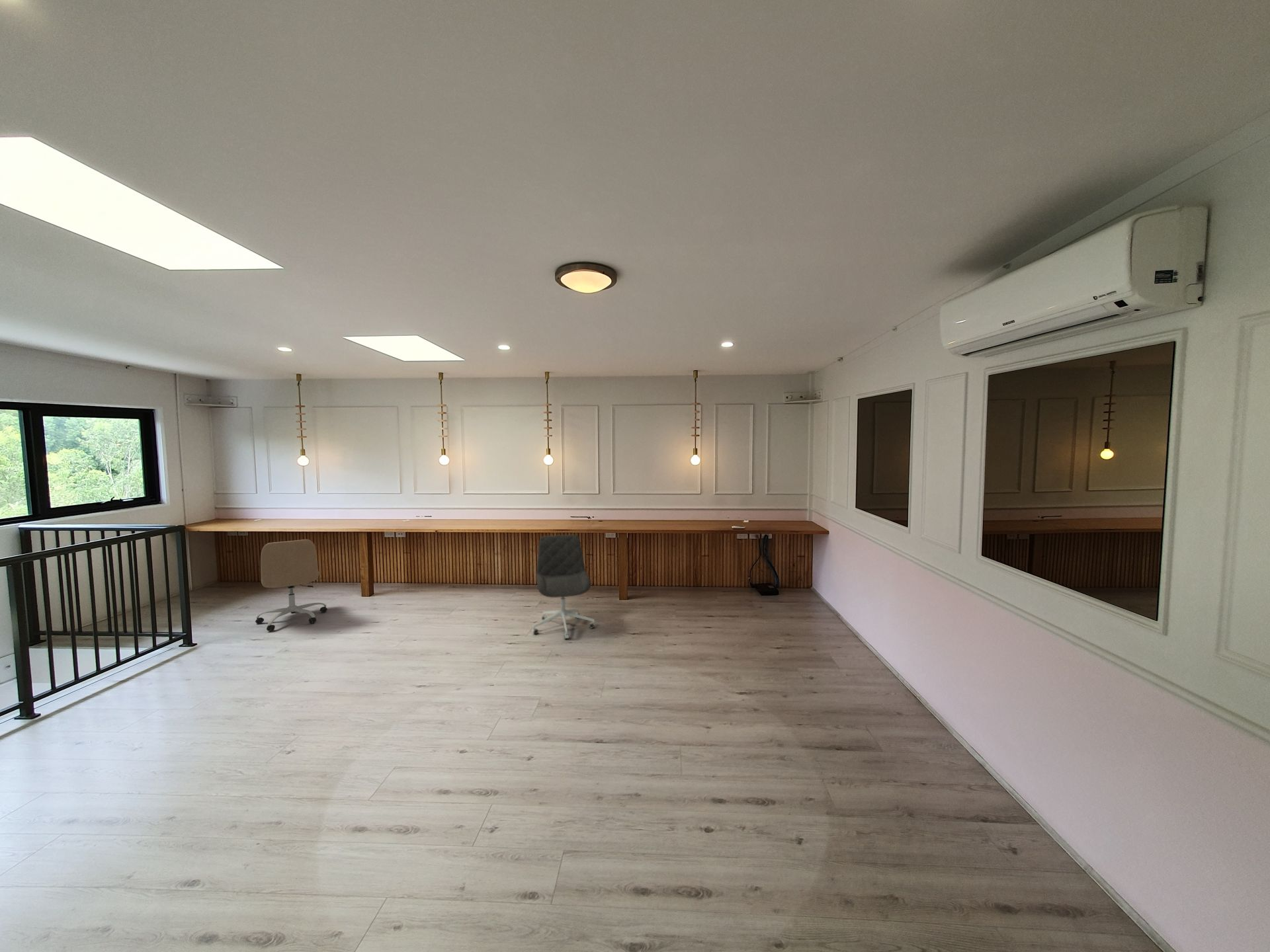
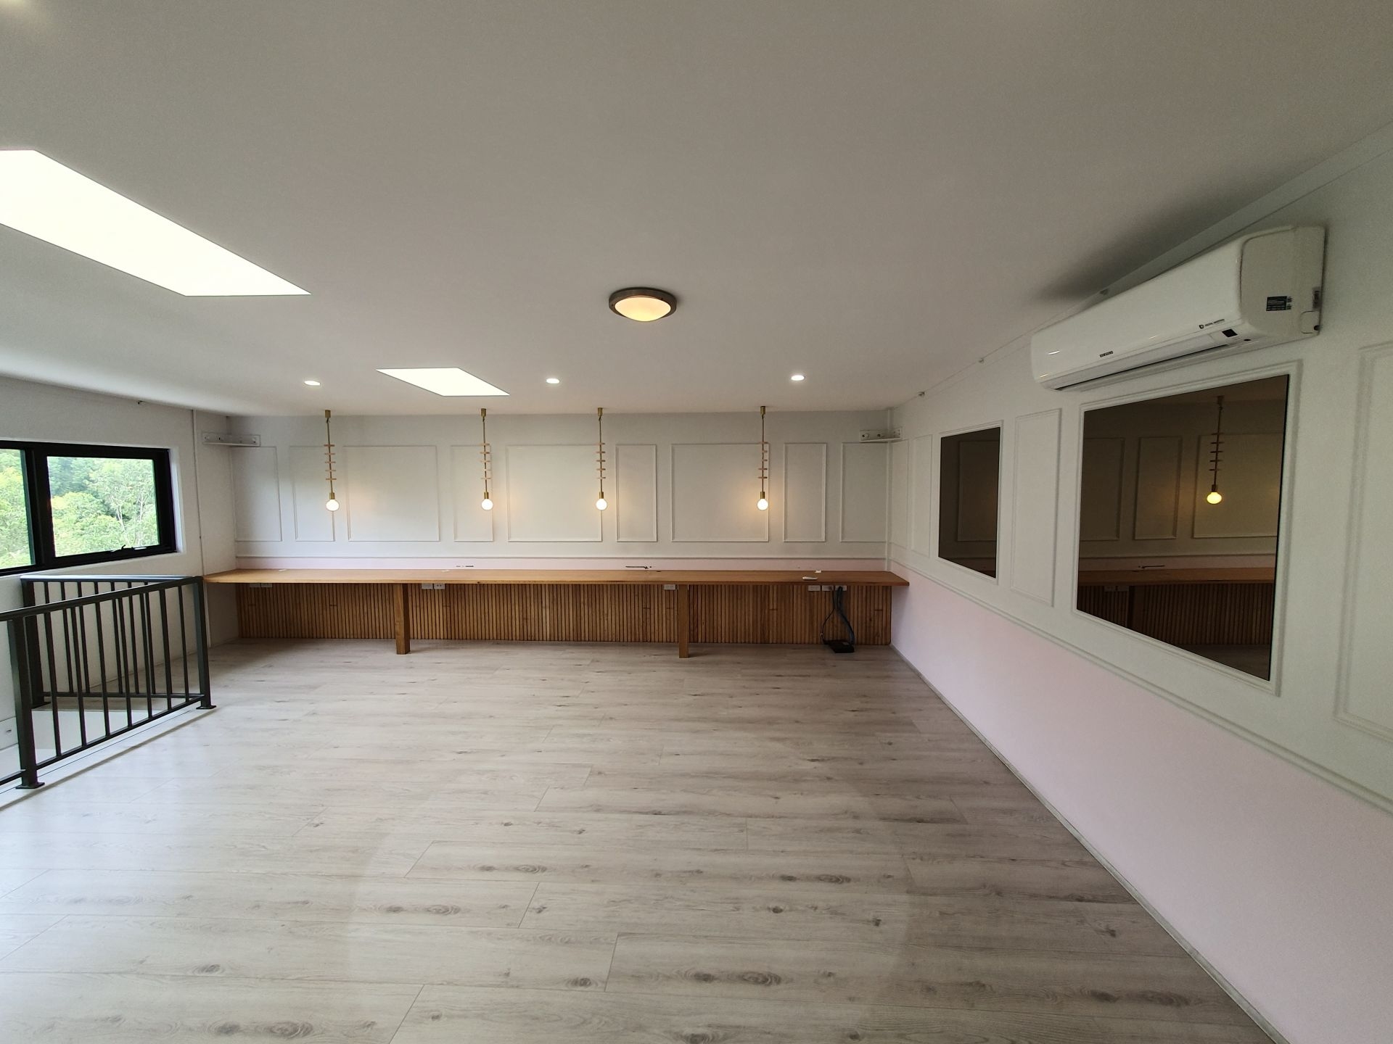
- office chair (290, 578)
- office chair (562, 583)
